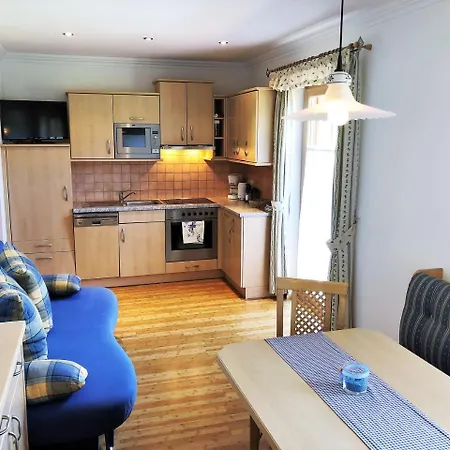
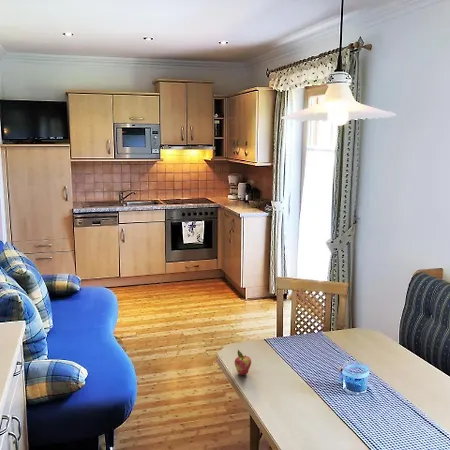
+ fruit (242, 362)
